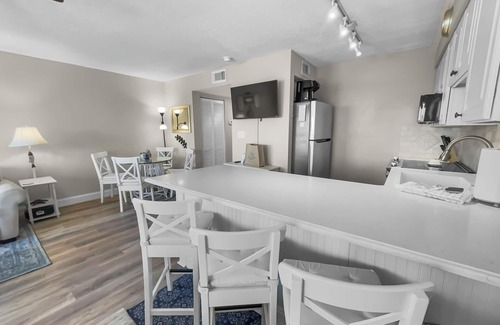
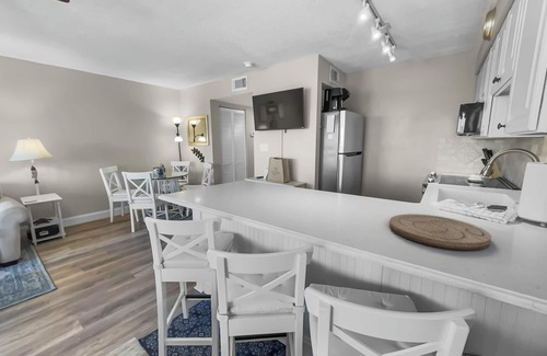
+ cutting board (434, 229)
